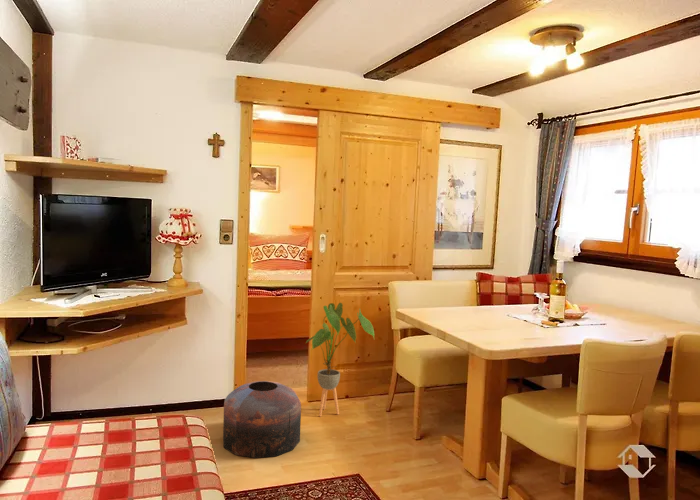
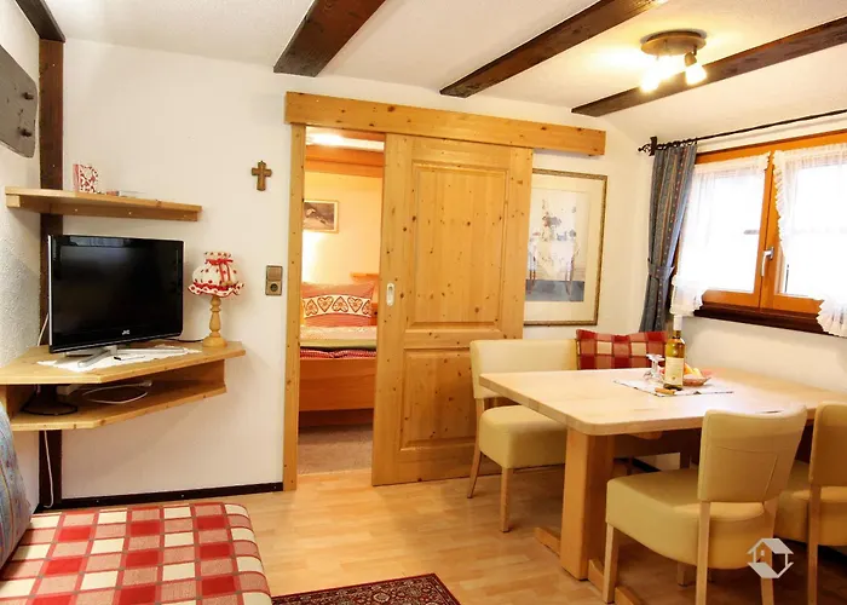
- house plant (333, 357)
- pouf (262, 413)
